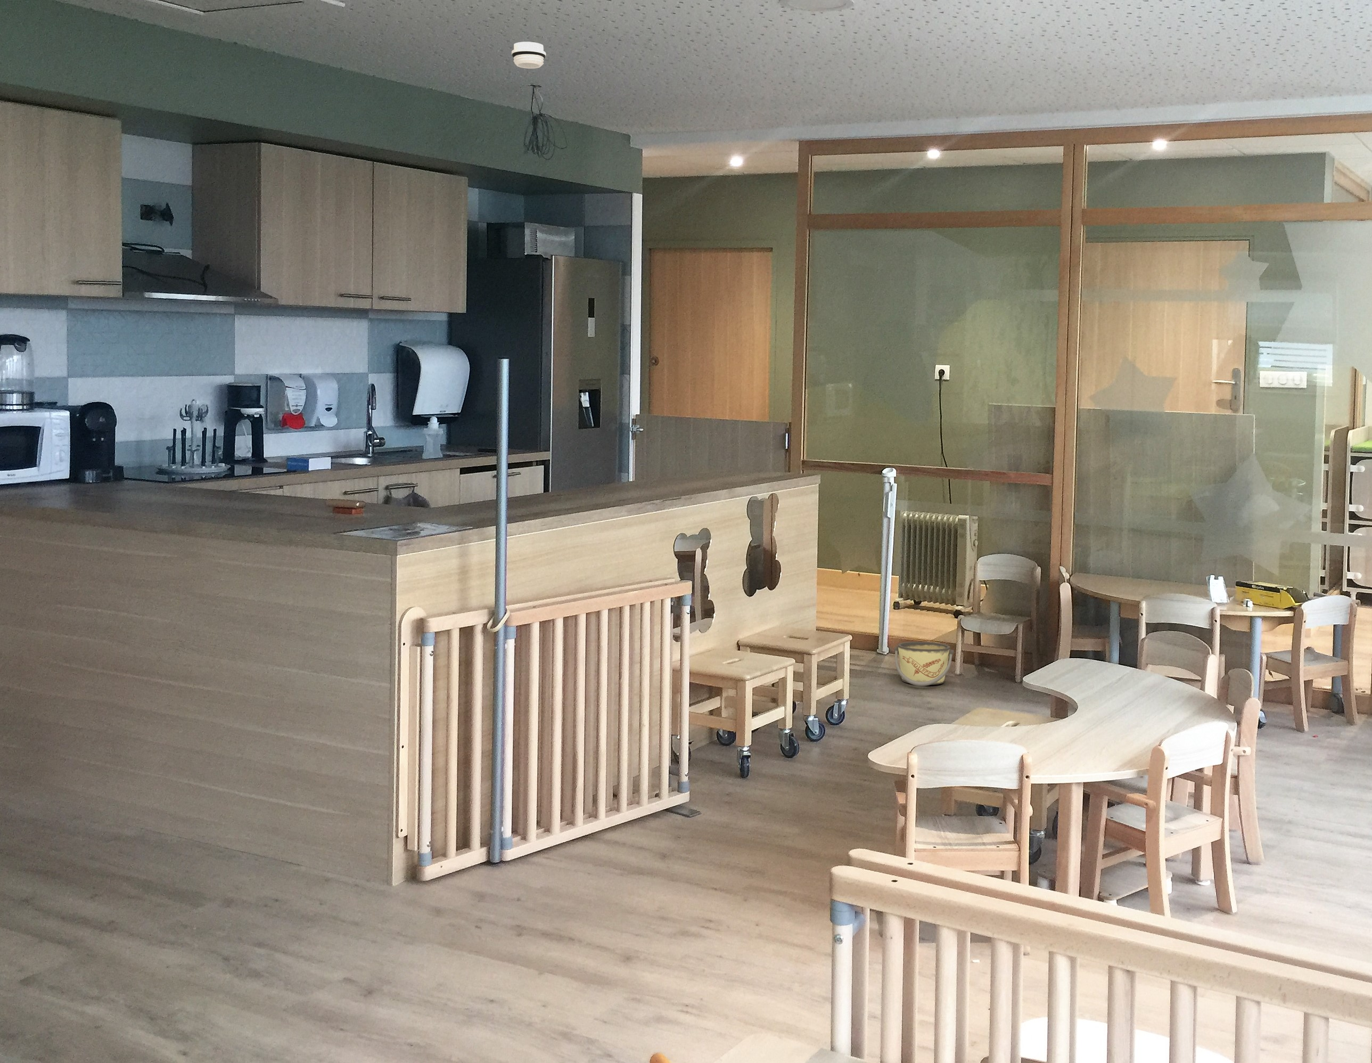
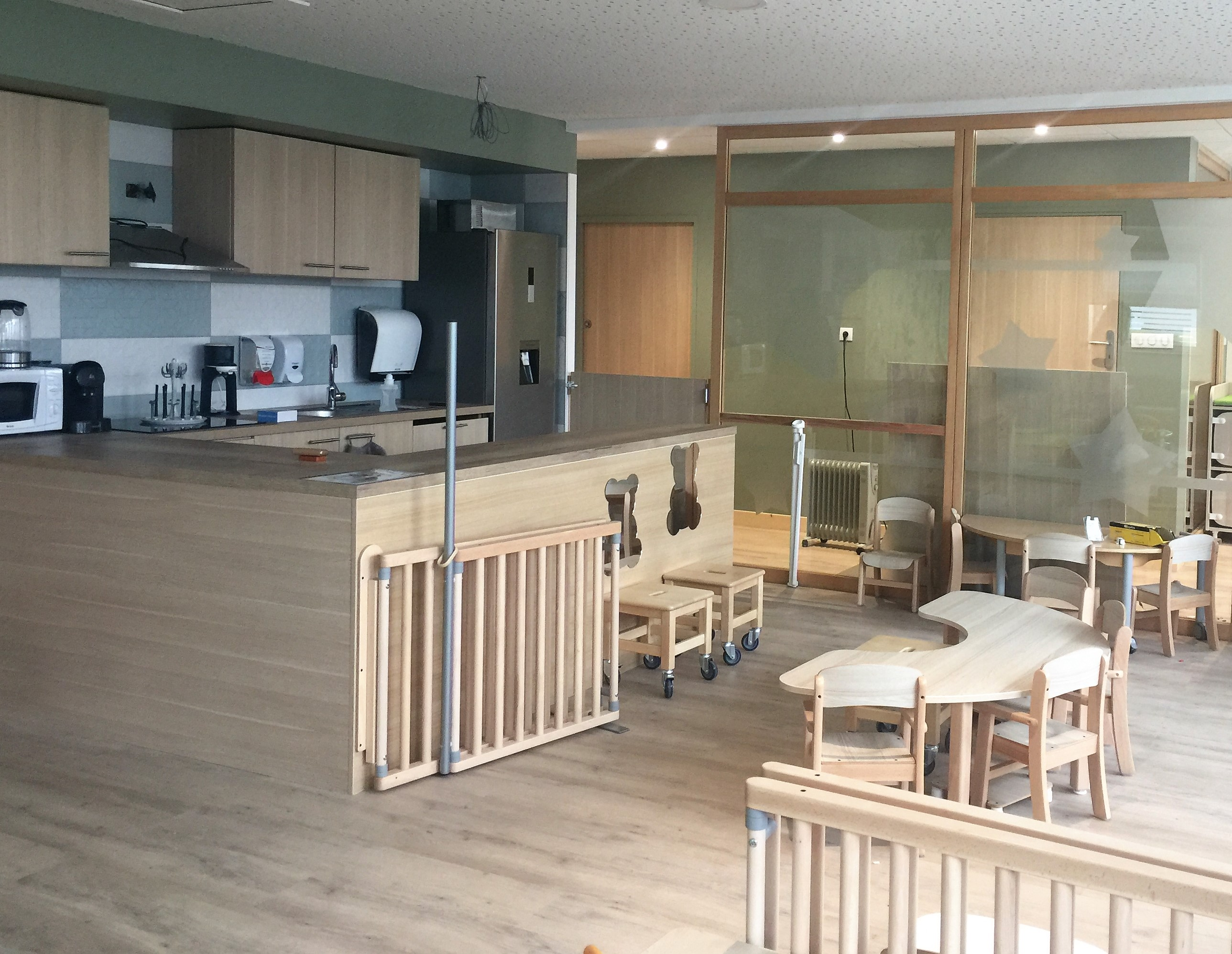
- smoke detector (529, 56)
- bucket (923, 664)
